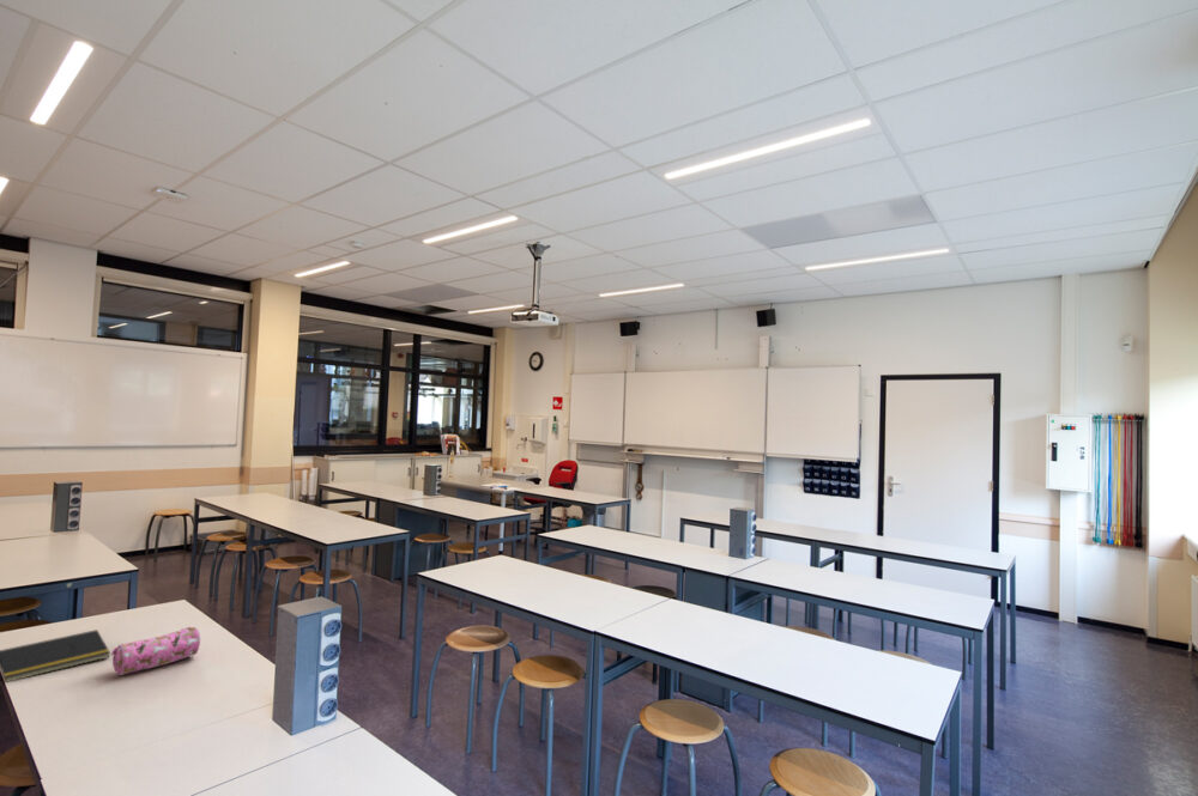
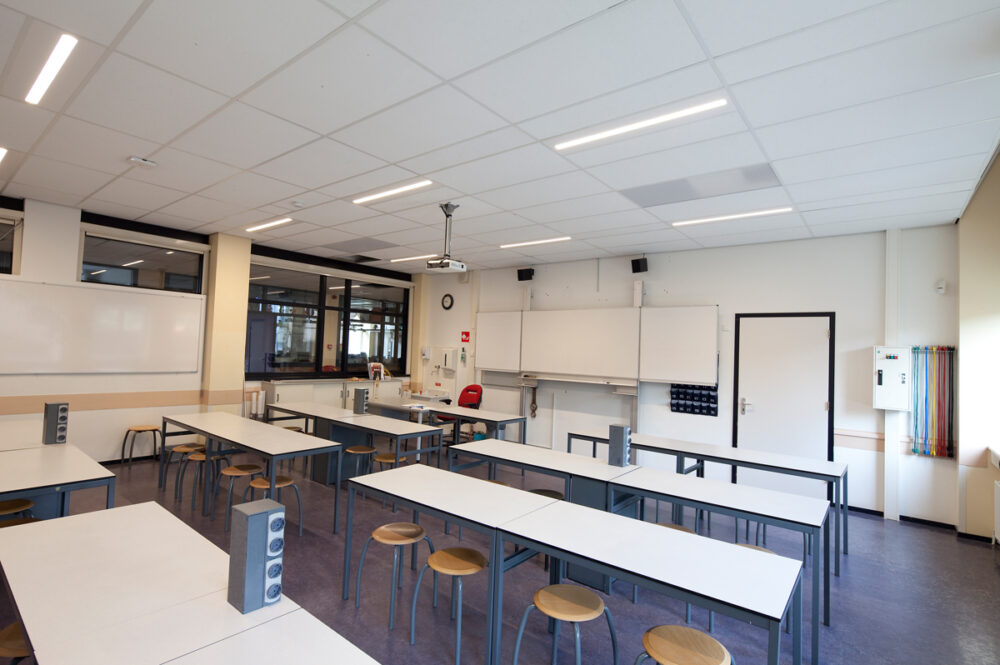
- pencil case (157, 650)
- notepad (54, 654)
